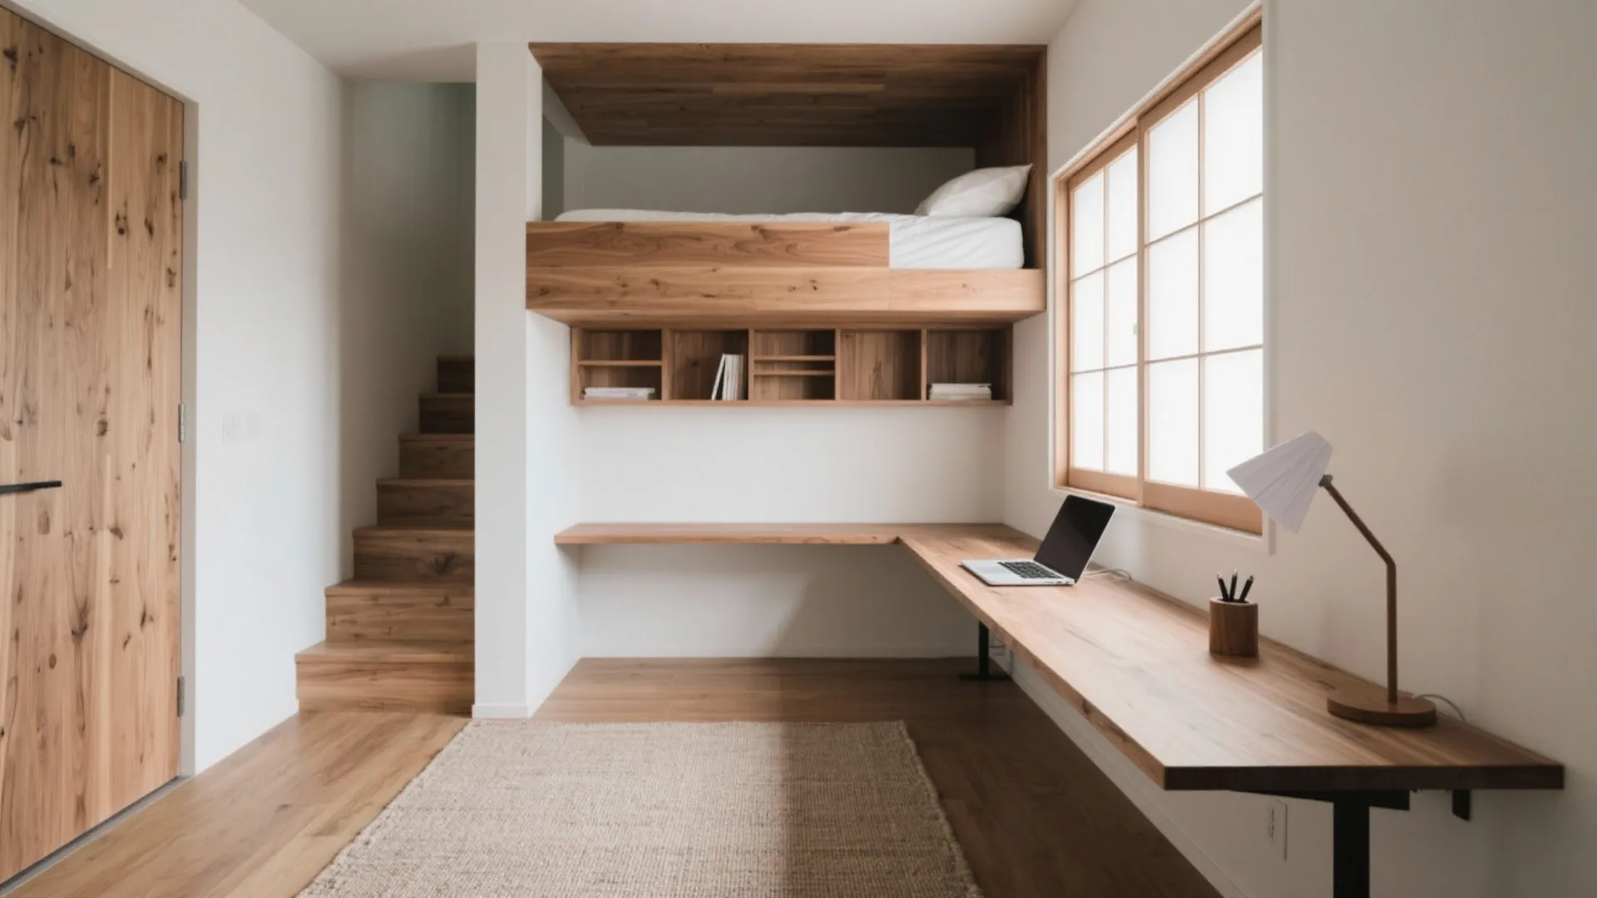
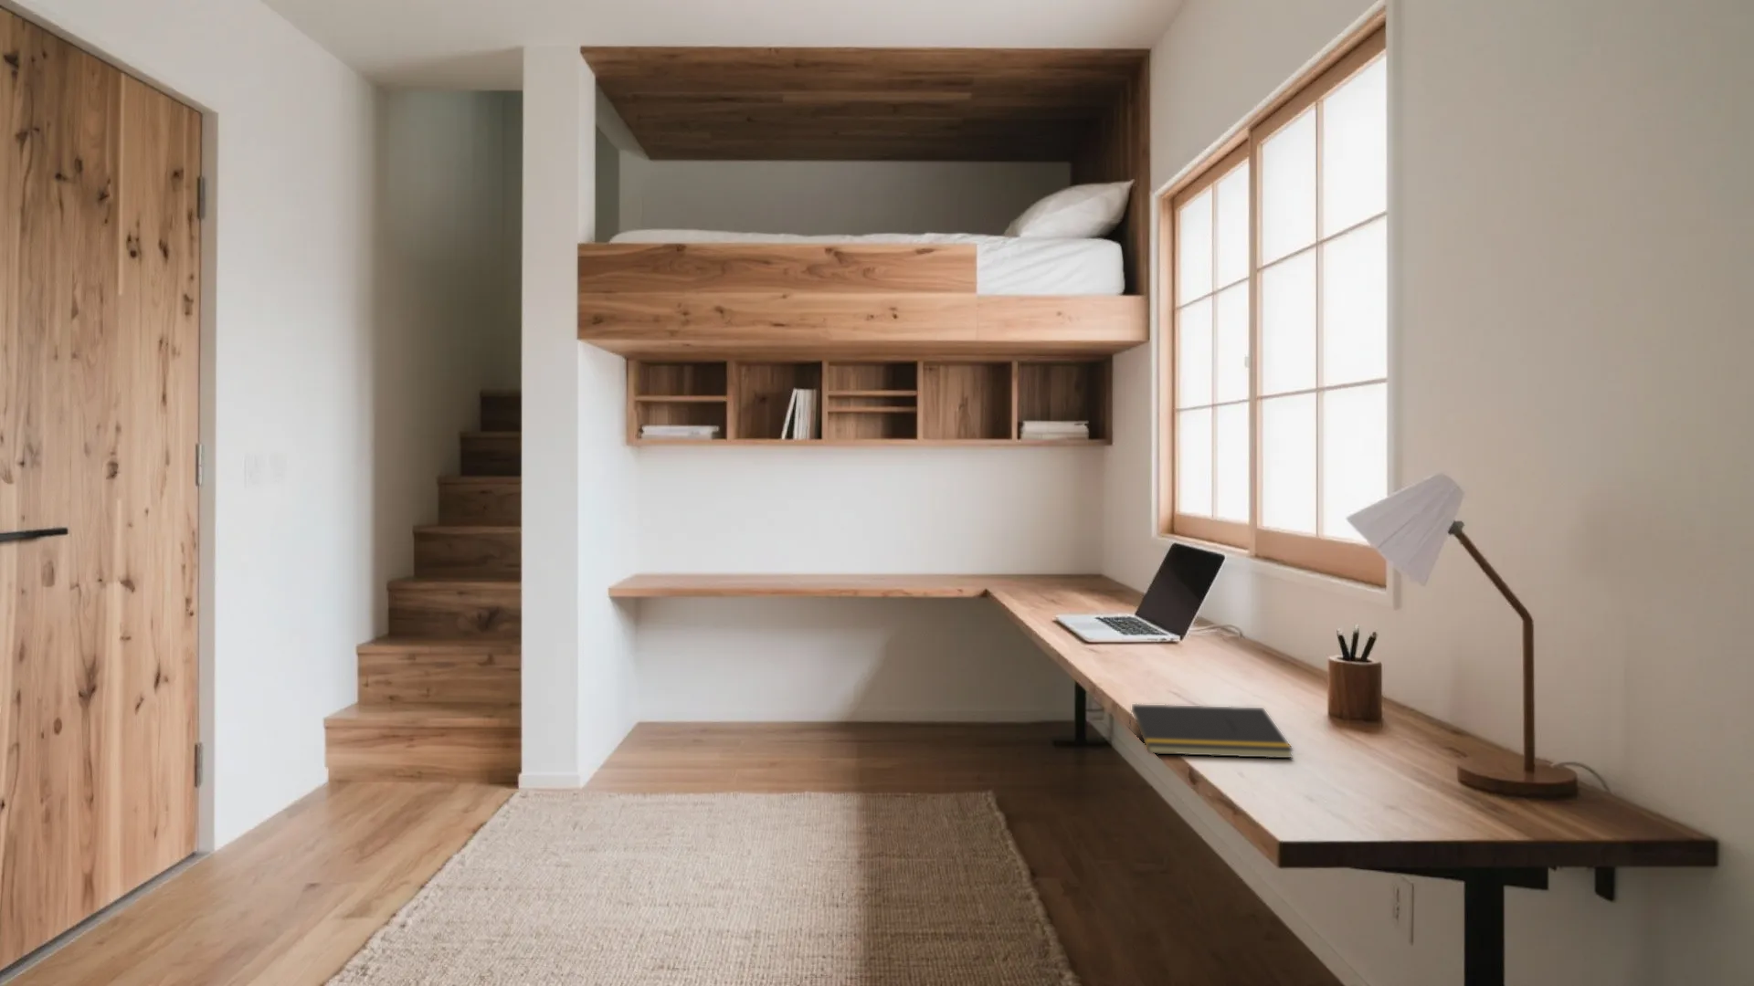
+ notepad (1208, 730)
